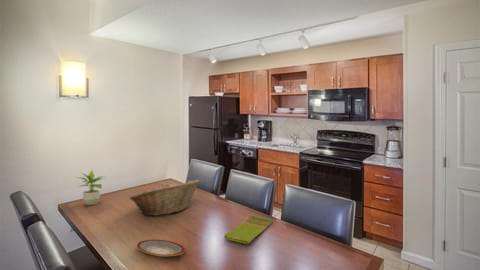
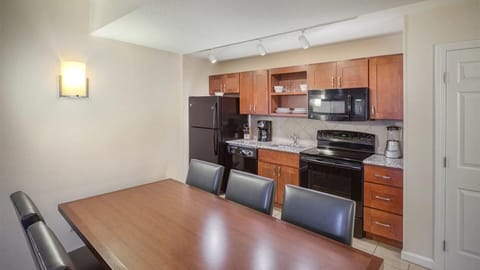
- fruit basket (167, 194)
- potted plant (90, 188)
- plate (160, 249)
- dish towel (250, 227)
